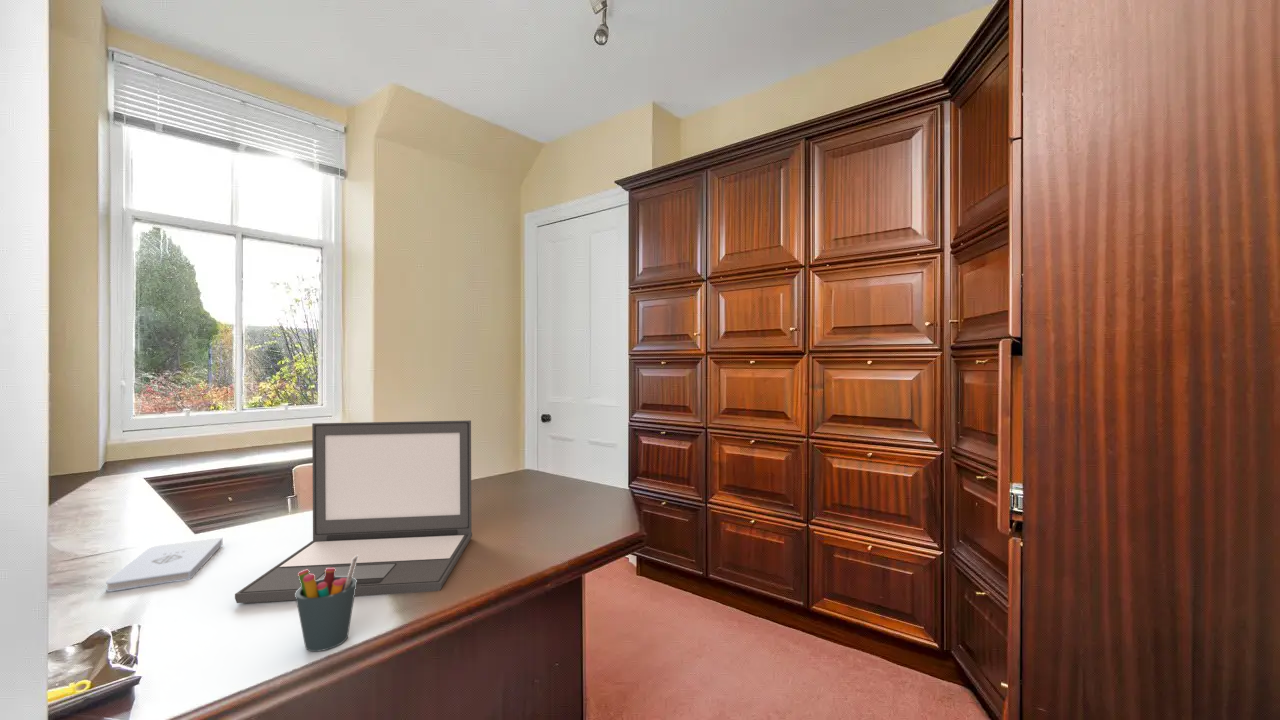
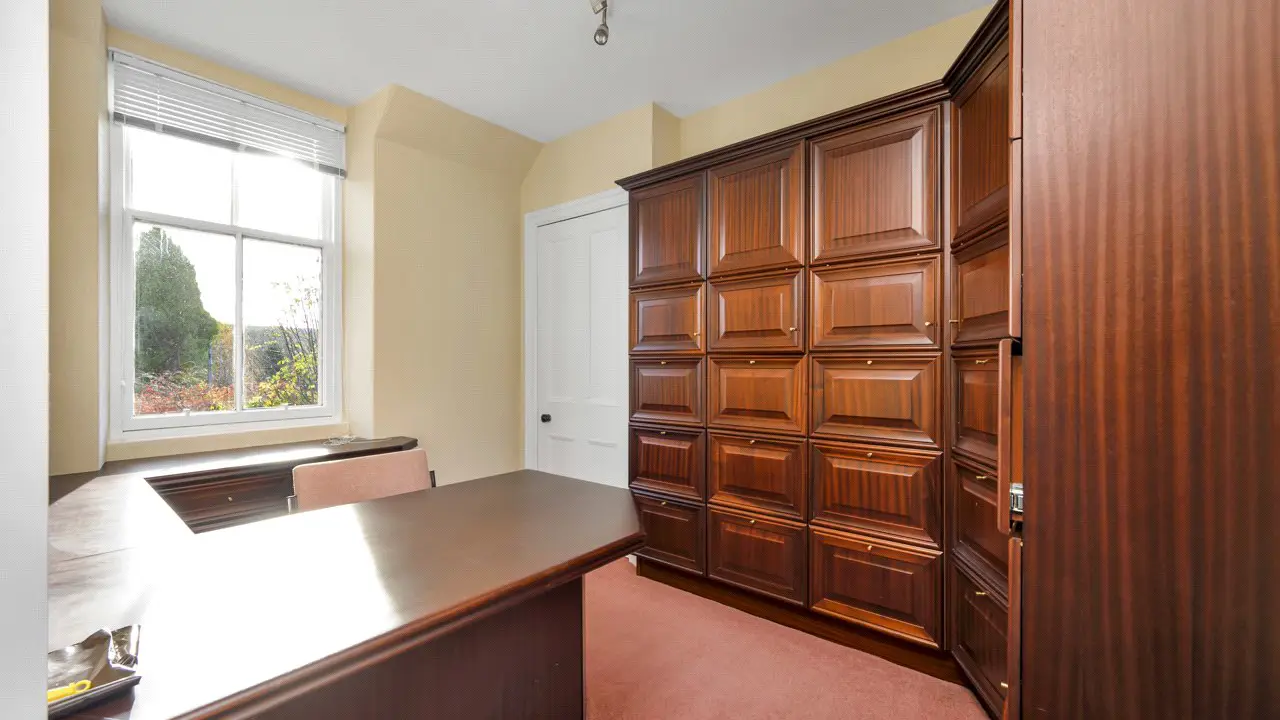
- pen holder (326, 599)
- notepad (169, 561)
- laptop (371, 497)
